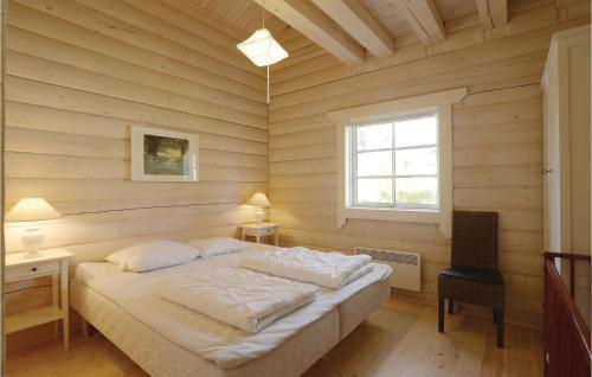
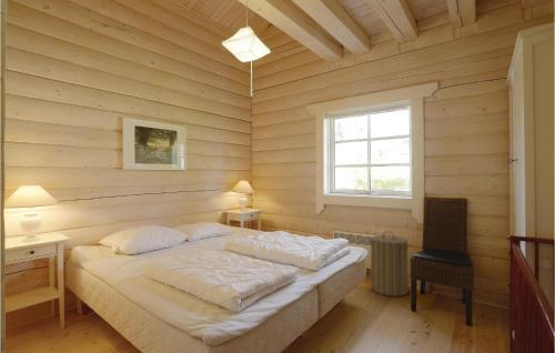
+ laundry hamper (389, 260)
